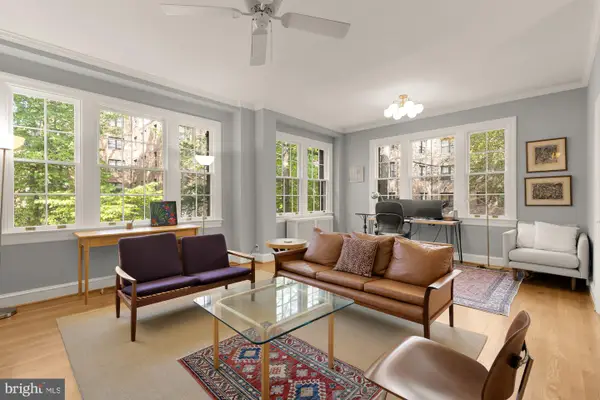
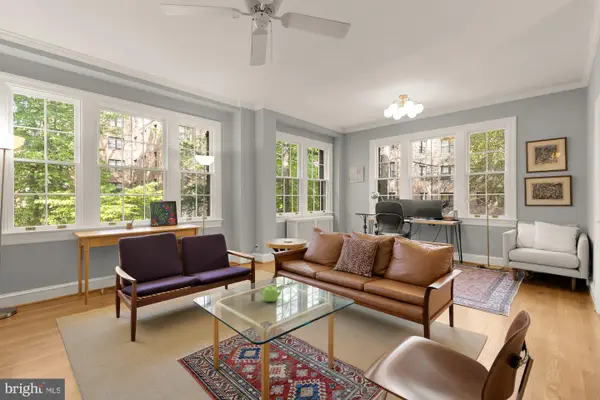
+ teapot (271, 293)
